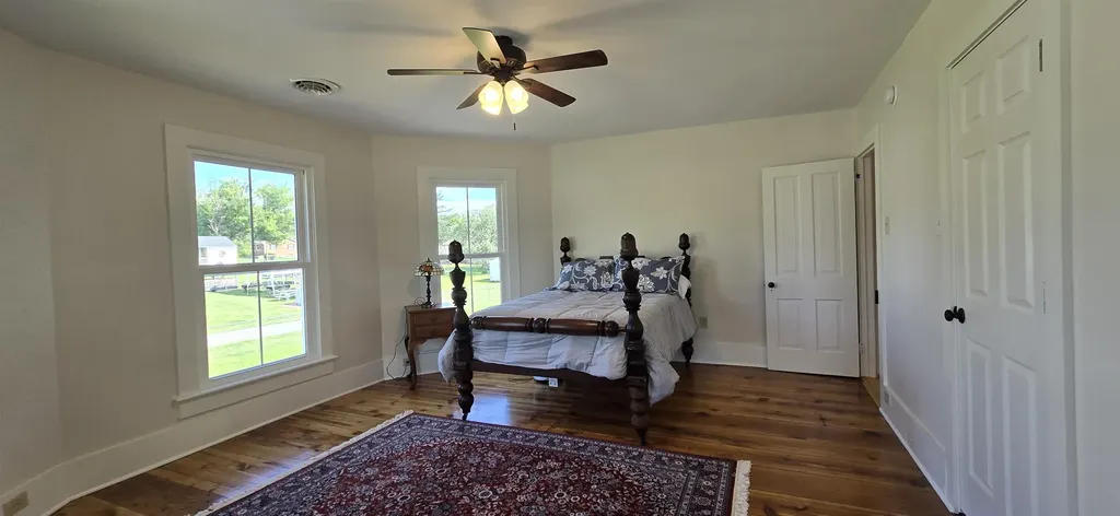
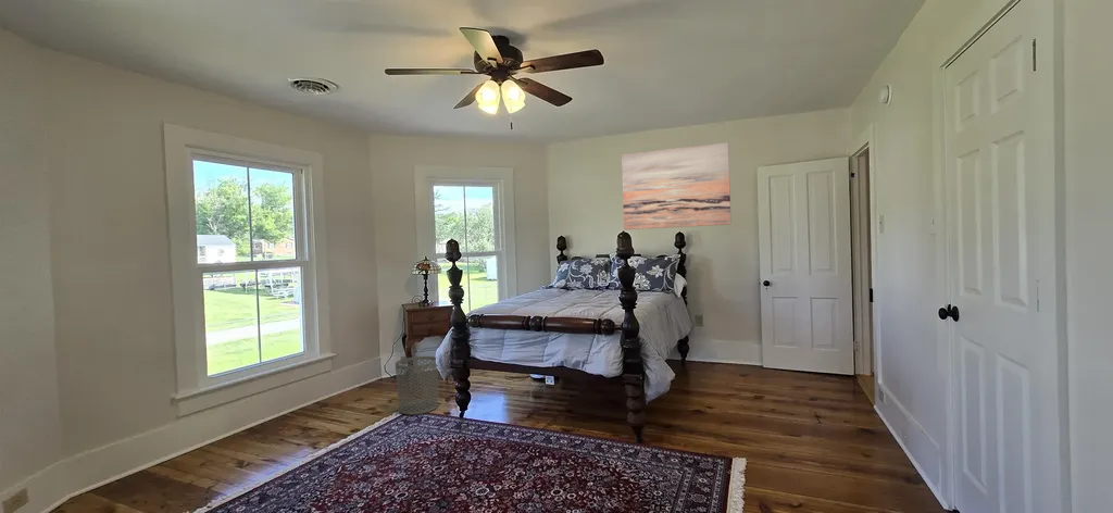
+ waste bin (417, 385)
+ wall art (674, 188)
